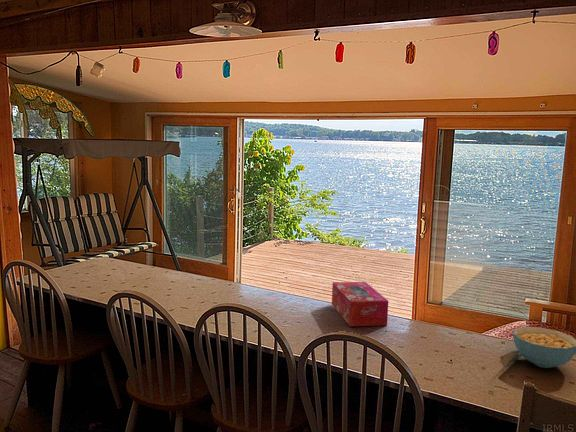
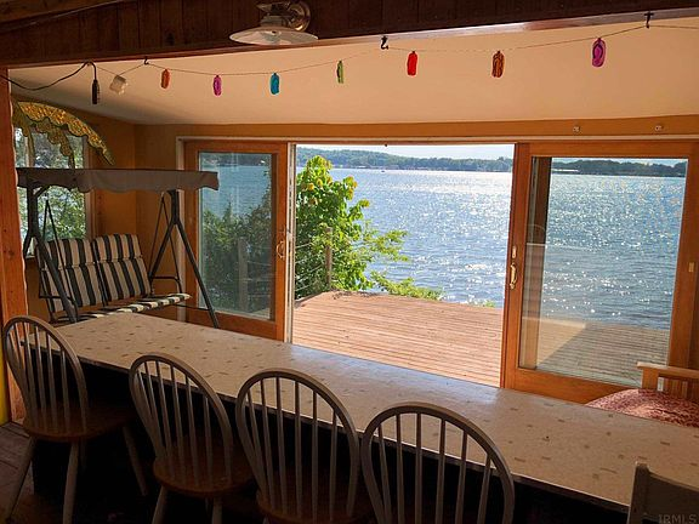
- tissue box (358, 302)
- cereal bowl (543, 350)
